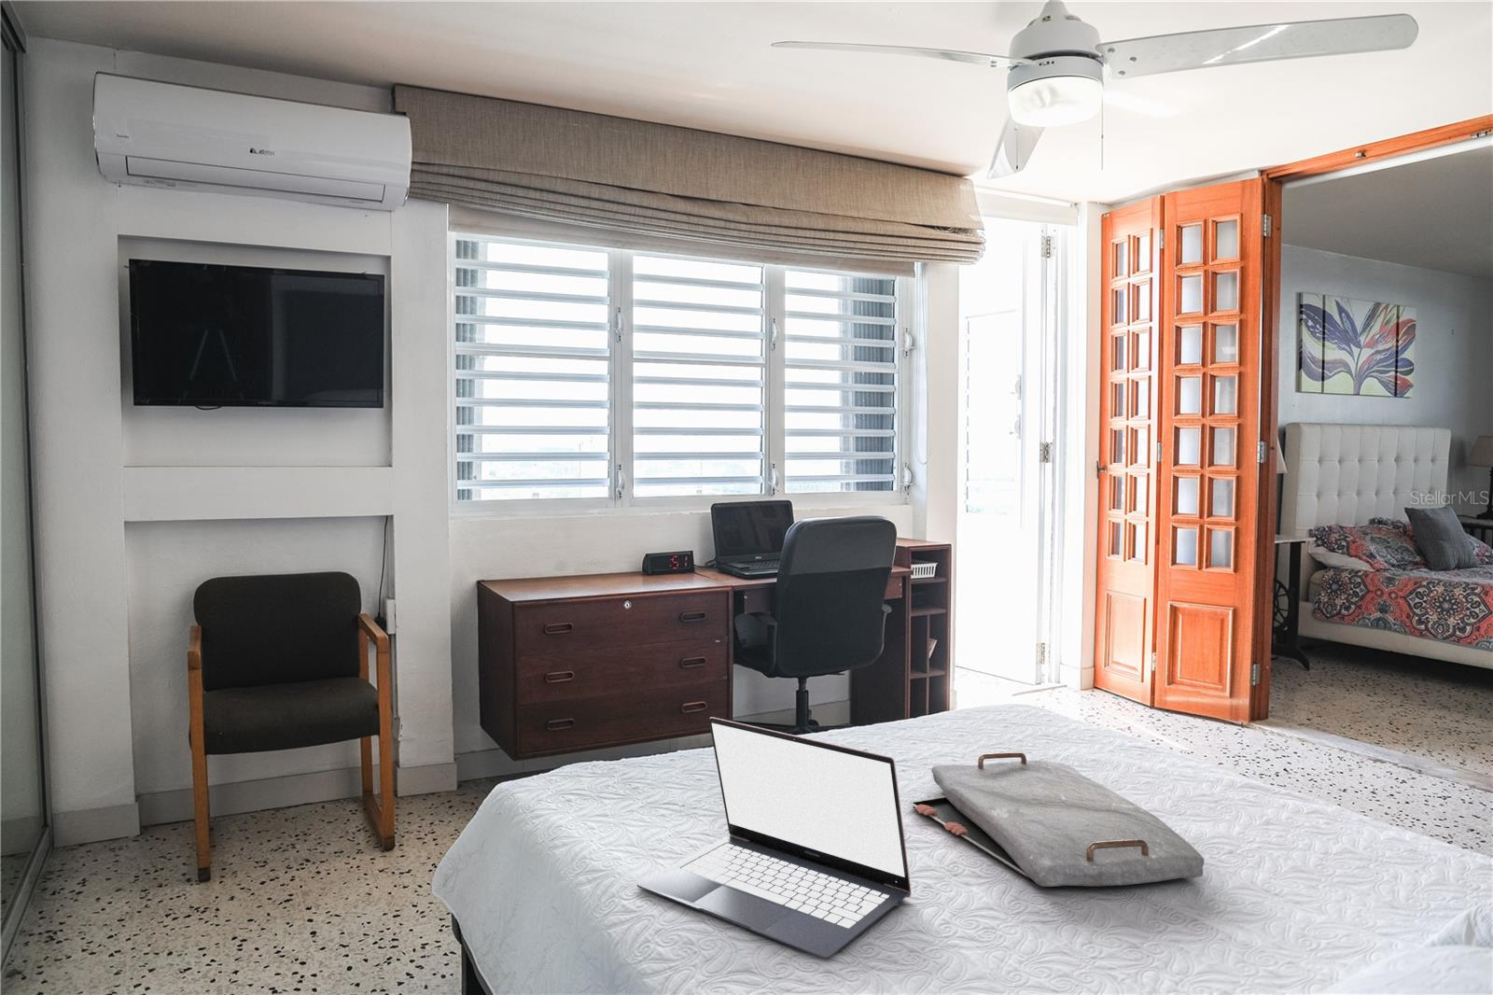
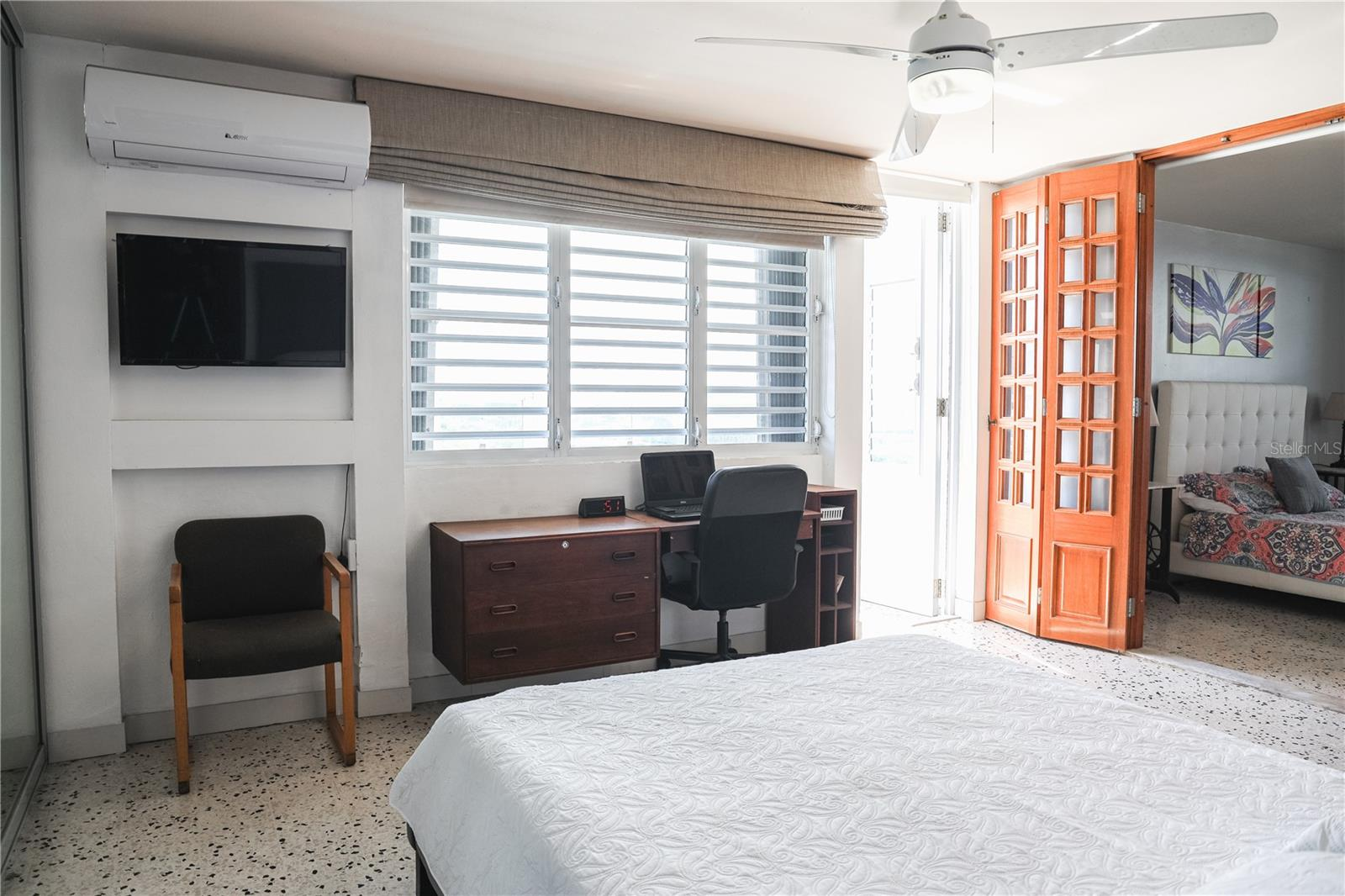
- laptop (771, 820)
- serving tray (1033, 811)
